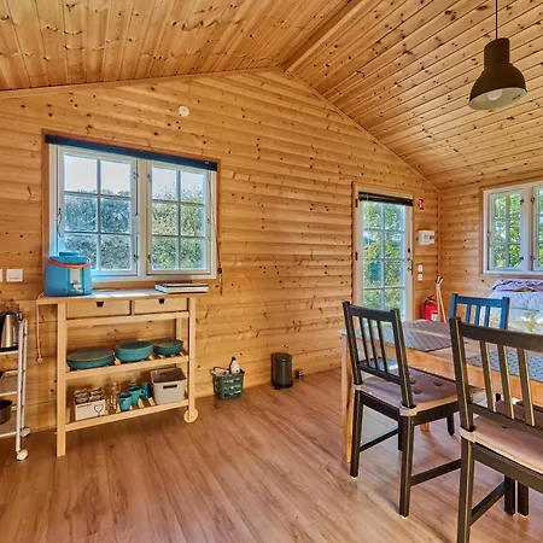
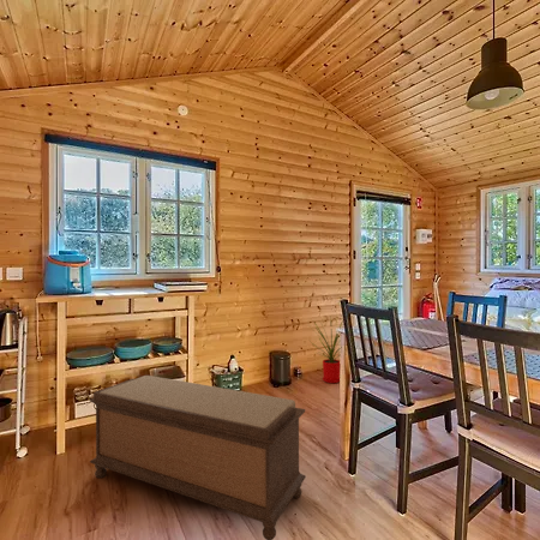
+ bench (193, 440)
+ house plant (330, 348)
